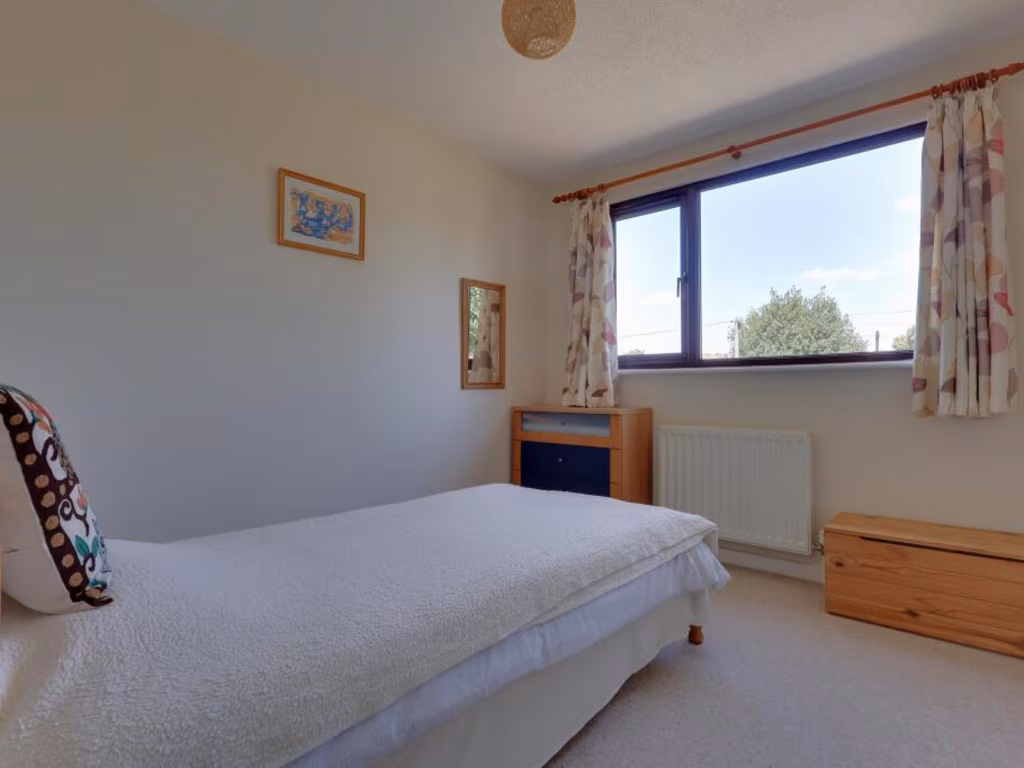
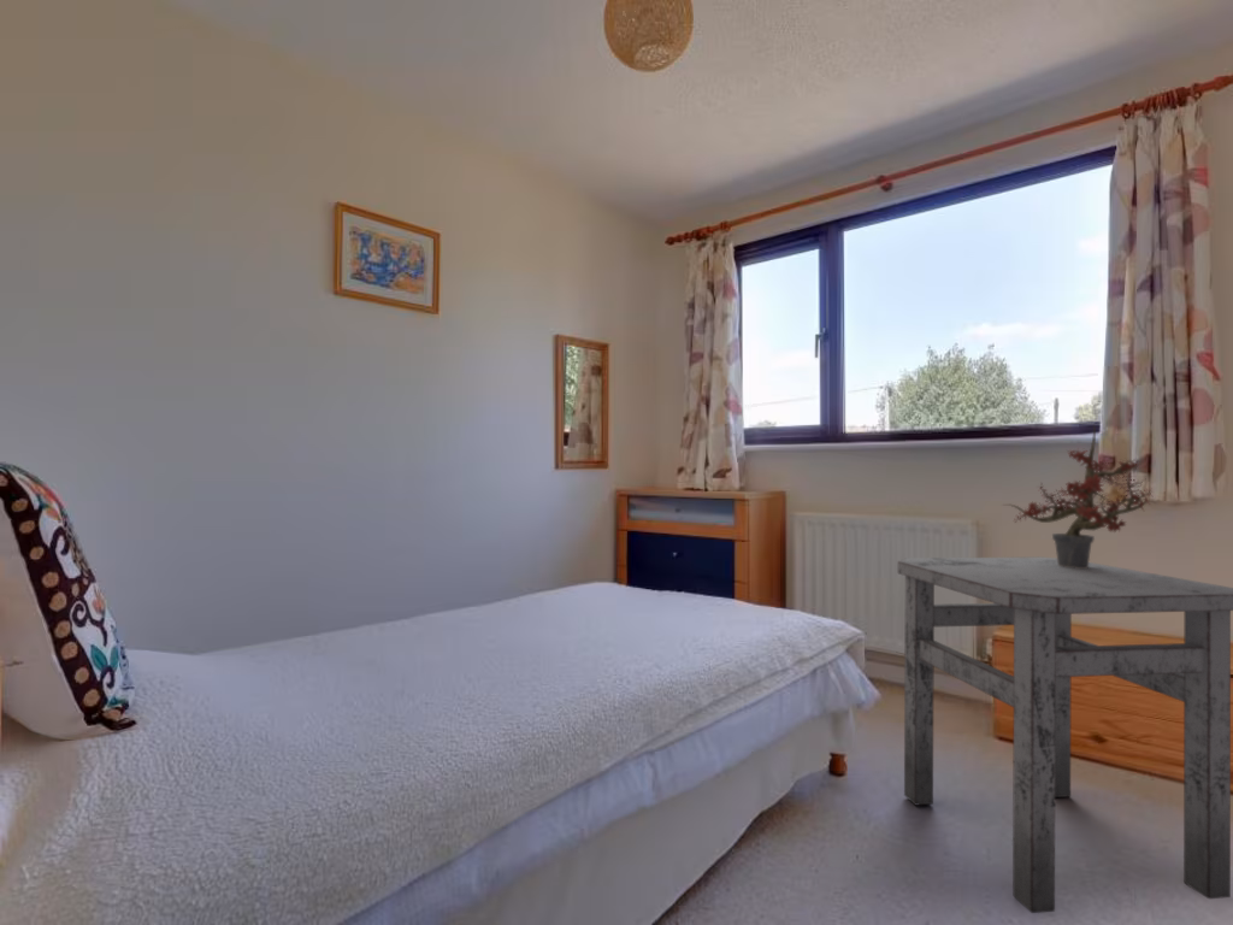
+ potted plant (1080, 495)
+ side table (1046, 706)
